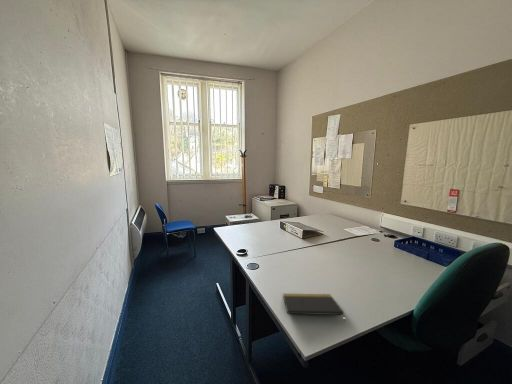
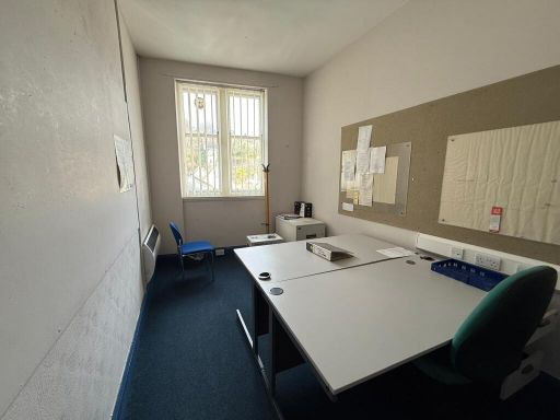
- notepad (310, 303)
